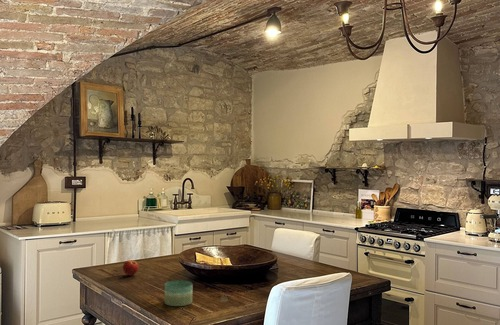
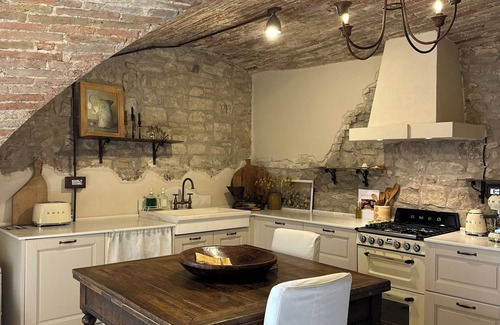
- candle (178, 292)
- fruit (130, 267)
